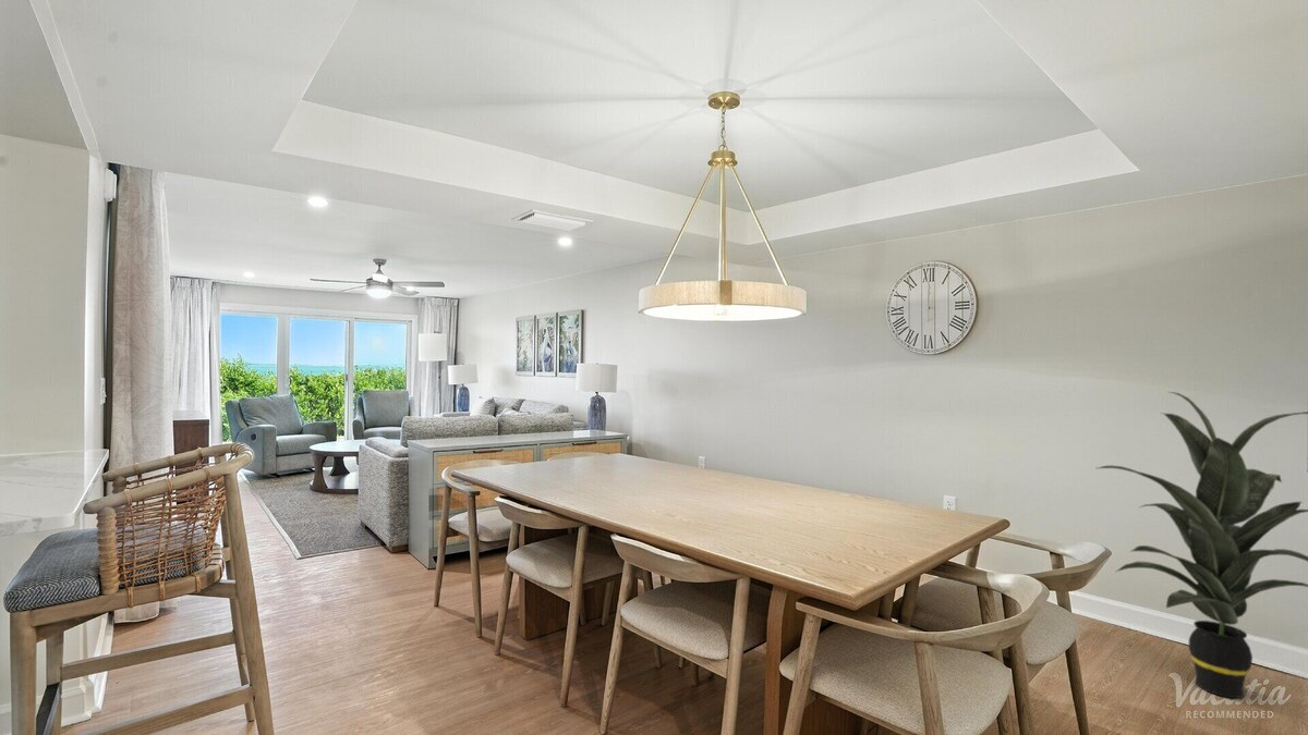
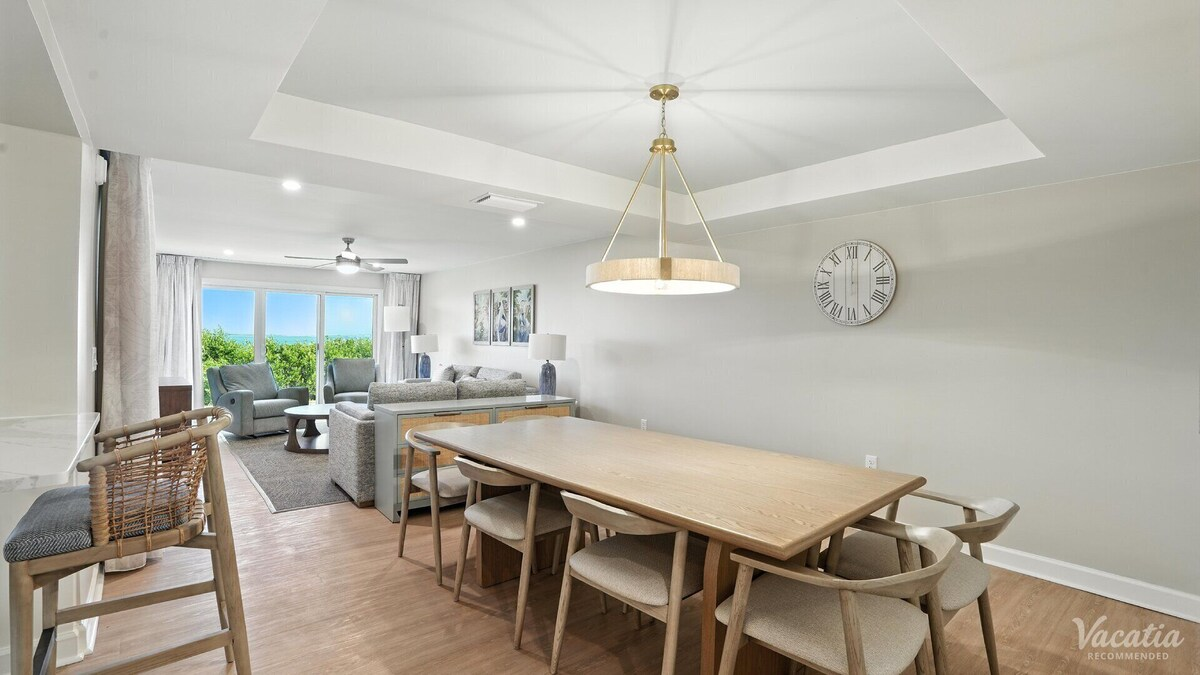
- indoor plant (1208, 537)
